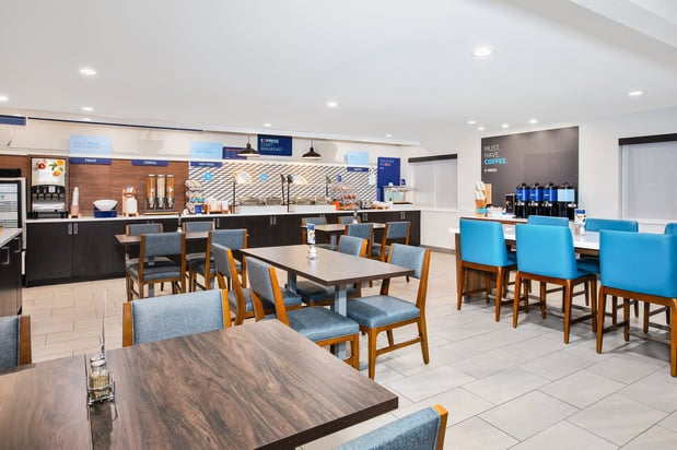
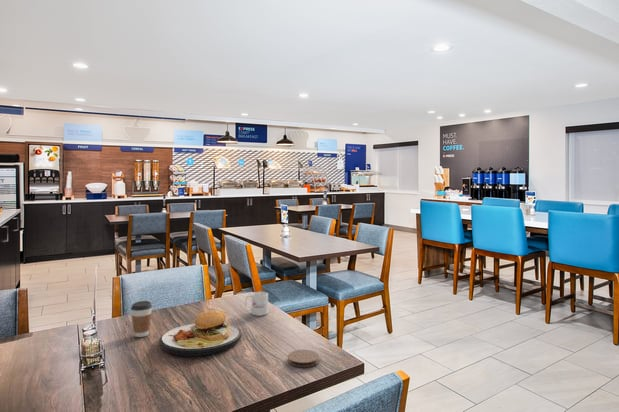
+ mug (256, 303)
+ plate (201, 320)
+ coffee cup (141, 319)
+ coaster (303, 358)
